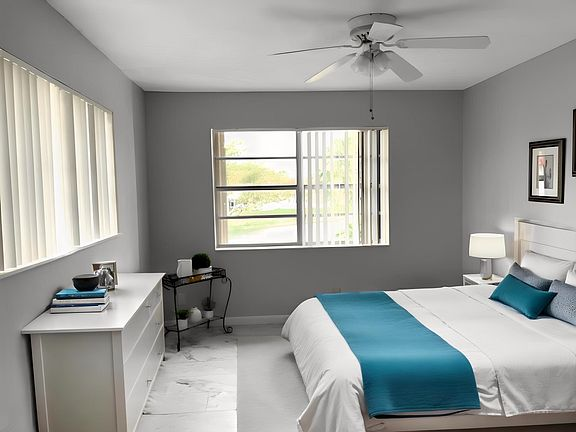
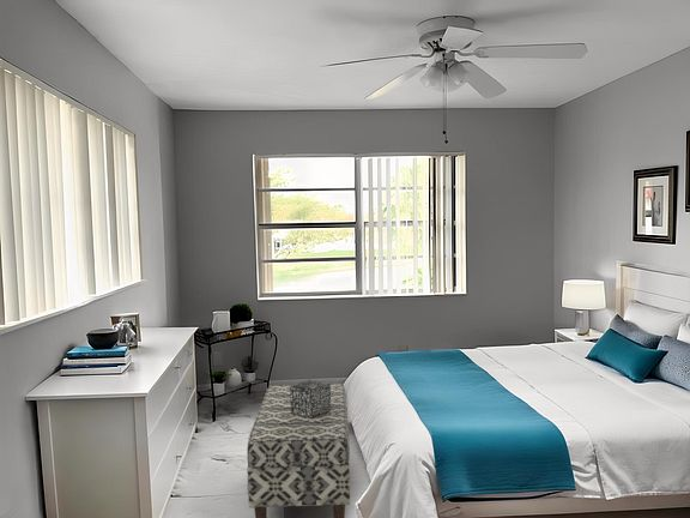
+ bench (303, 450)
+ decorative box (310, 398)
